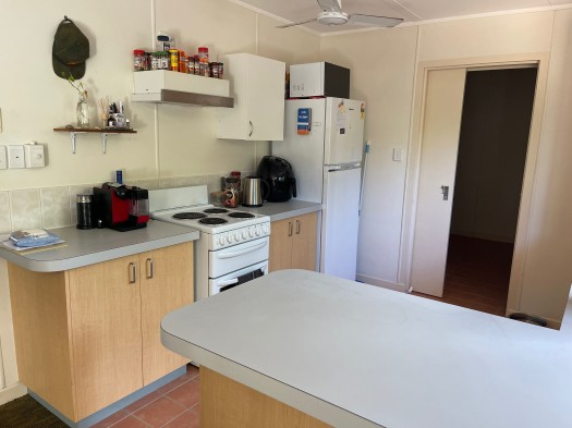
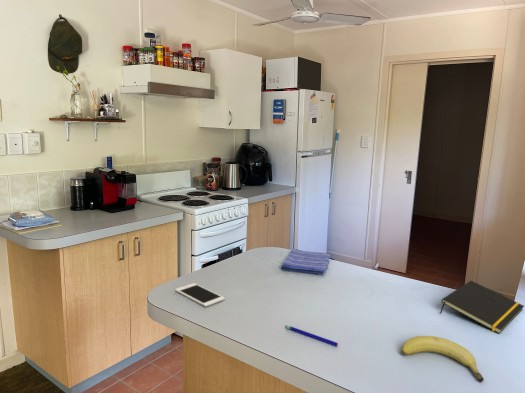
+ fruit (442, 352)
+ pen (310, 335)
+ cell phone (199, 294)
+ dish towel (306, 260)
+ notepad (483, 304)
